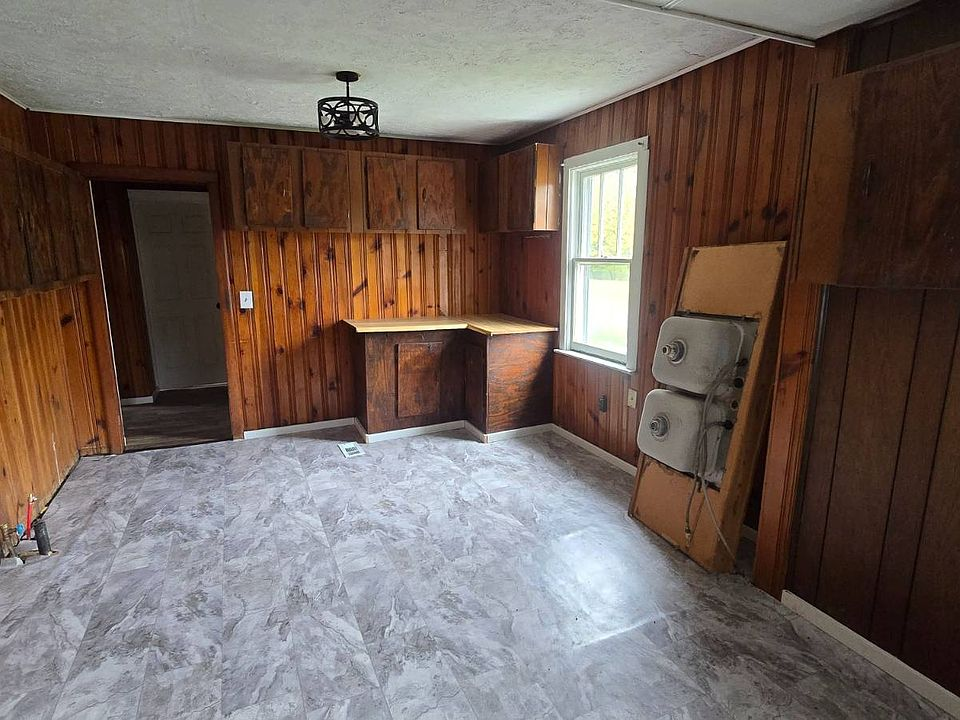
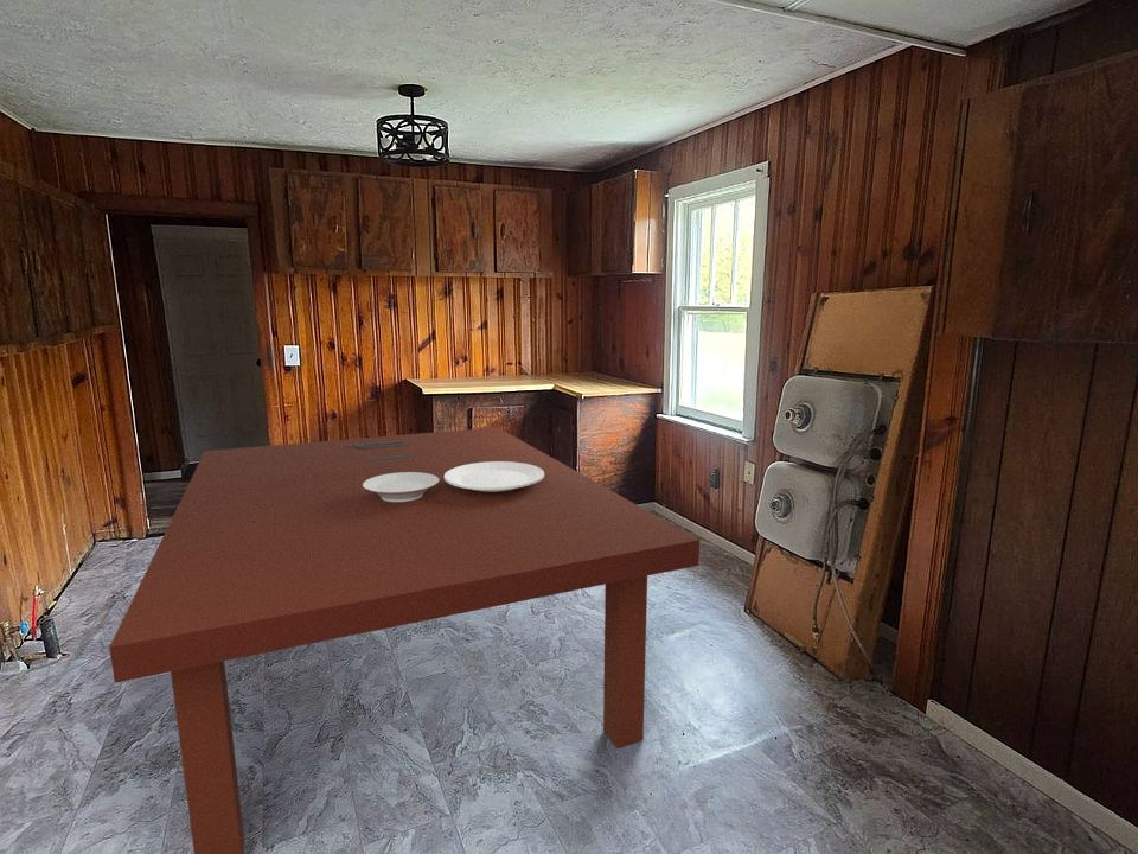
+ dining table (398, 565)
